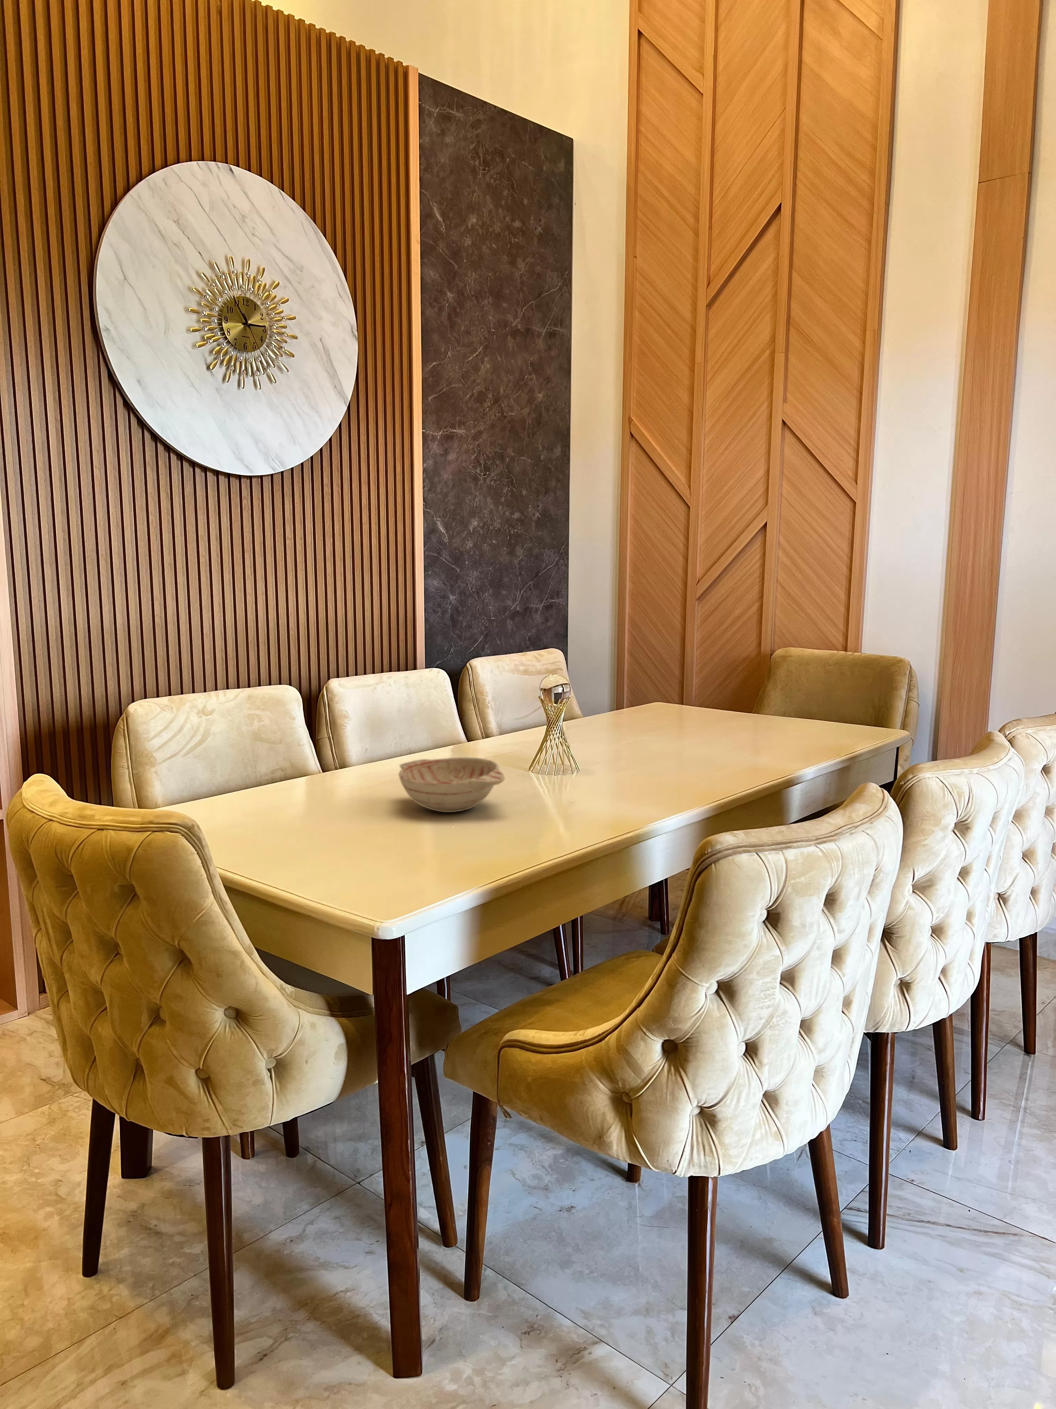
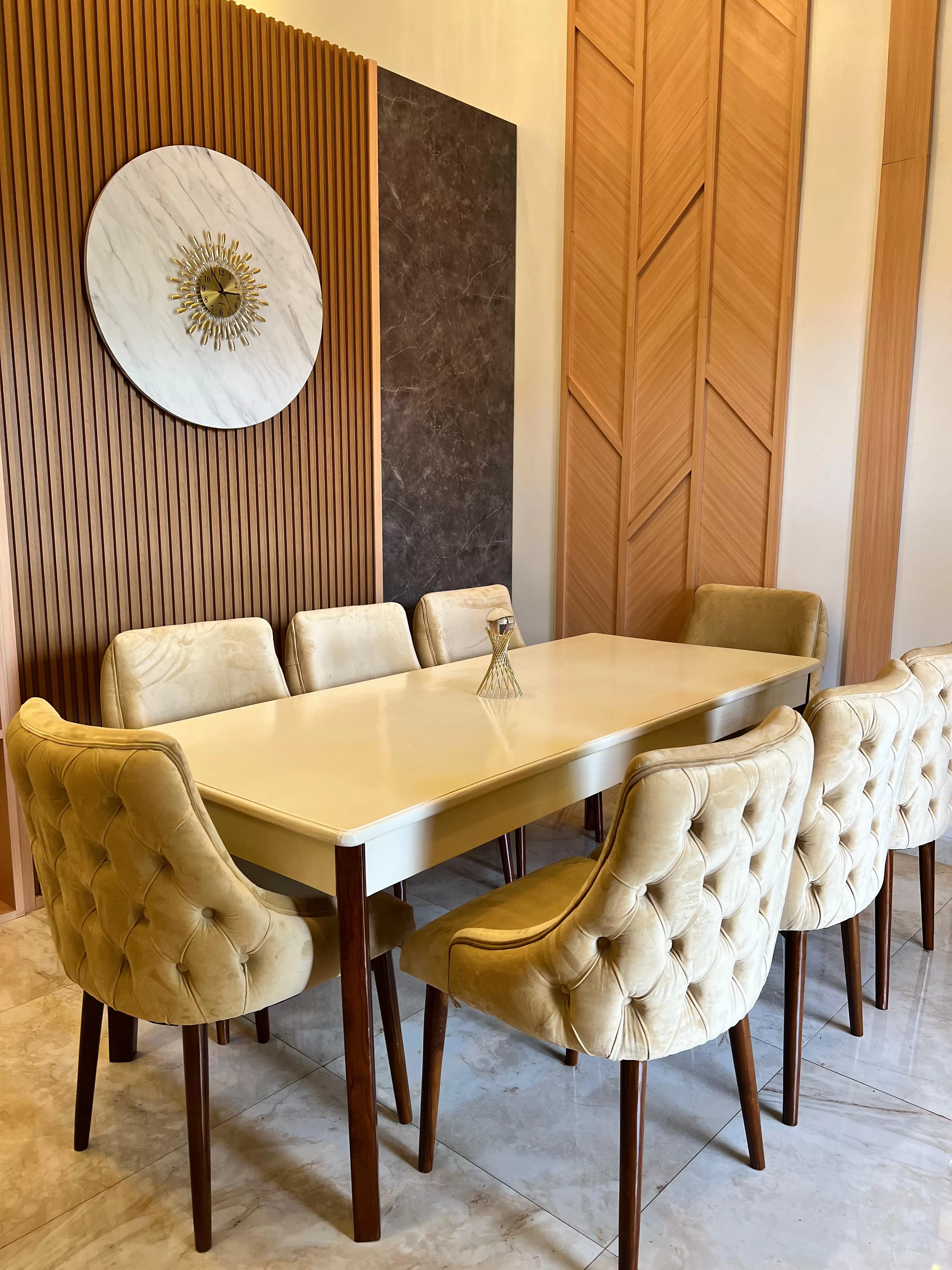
- decorative bowl (449, 787)
